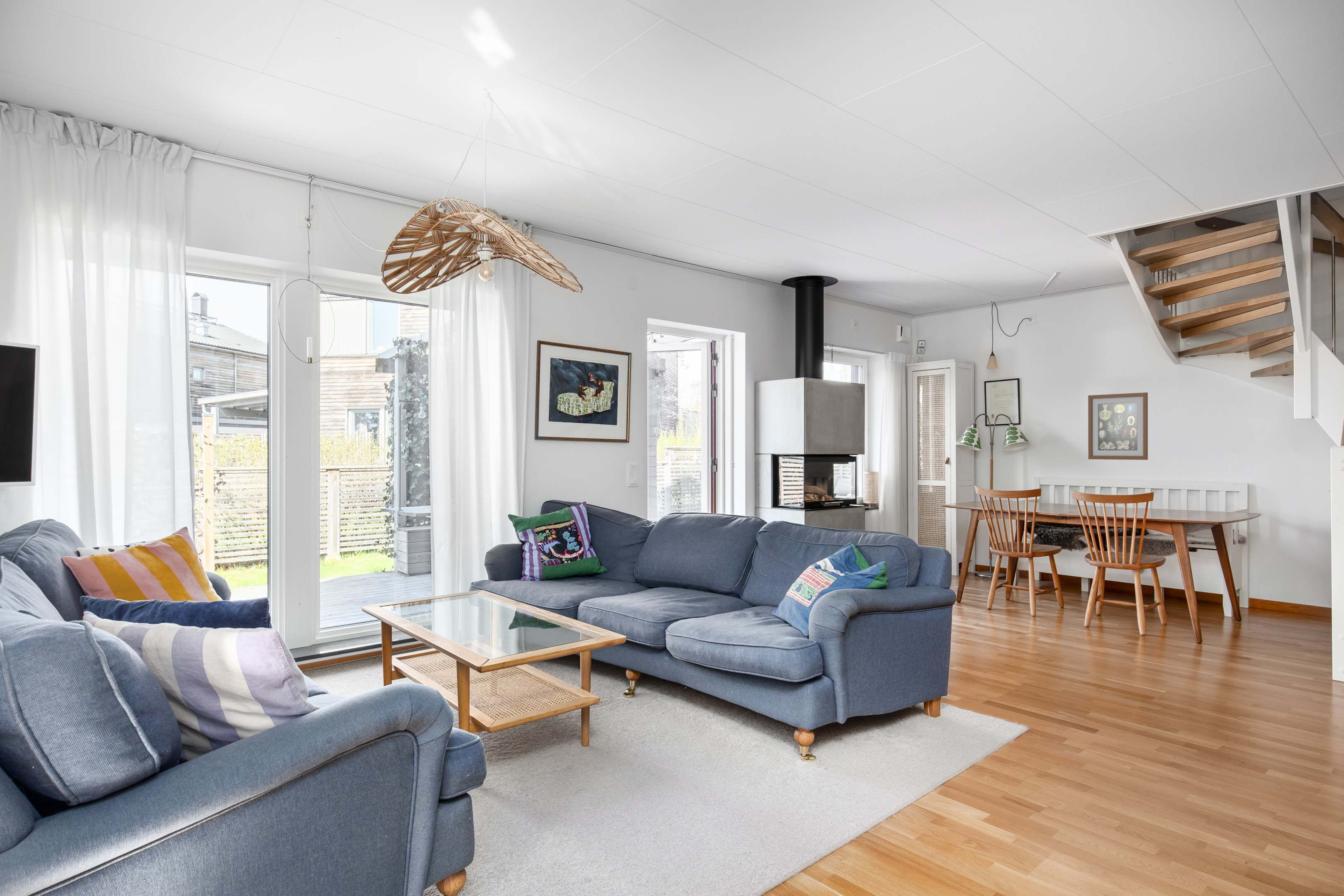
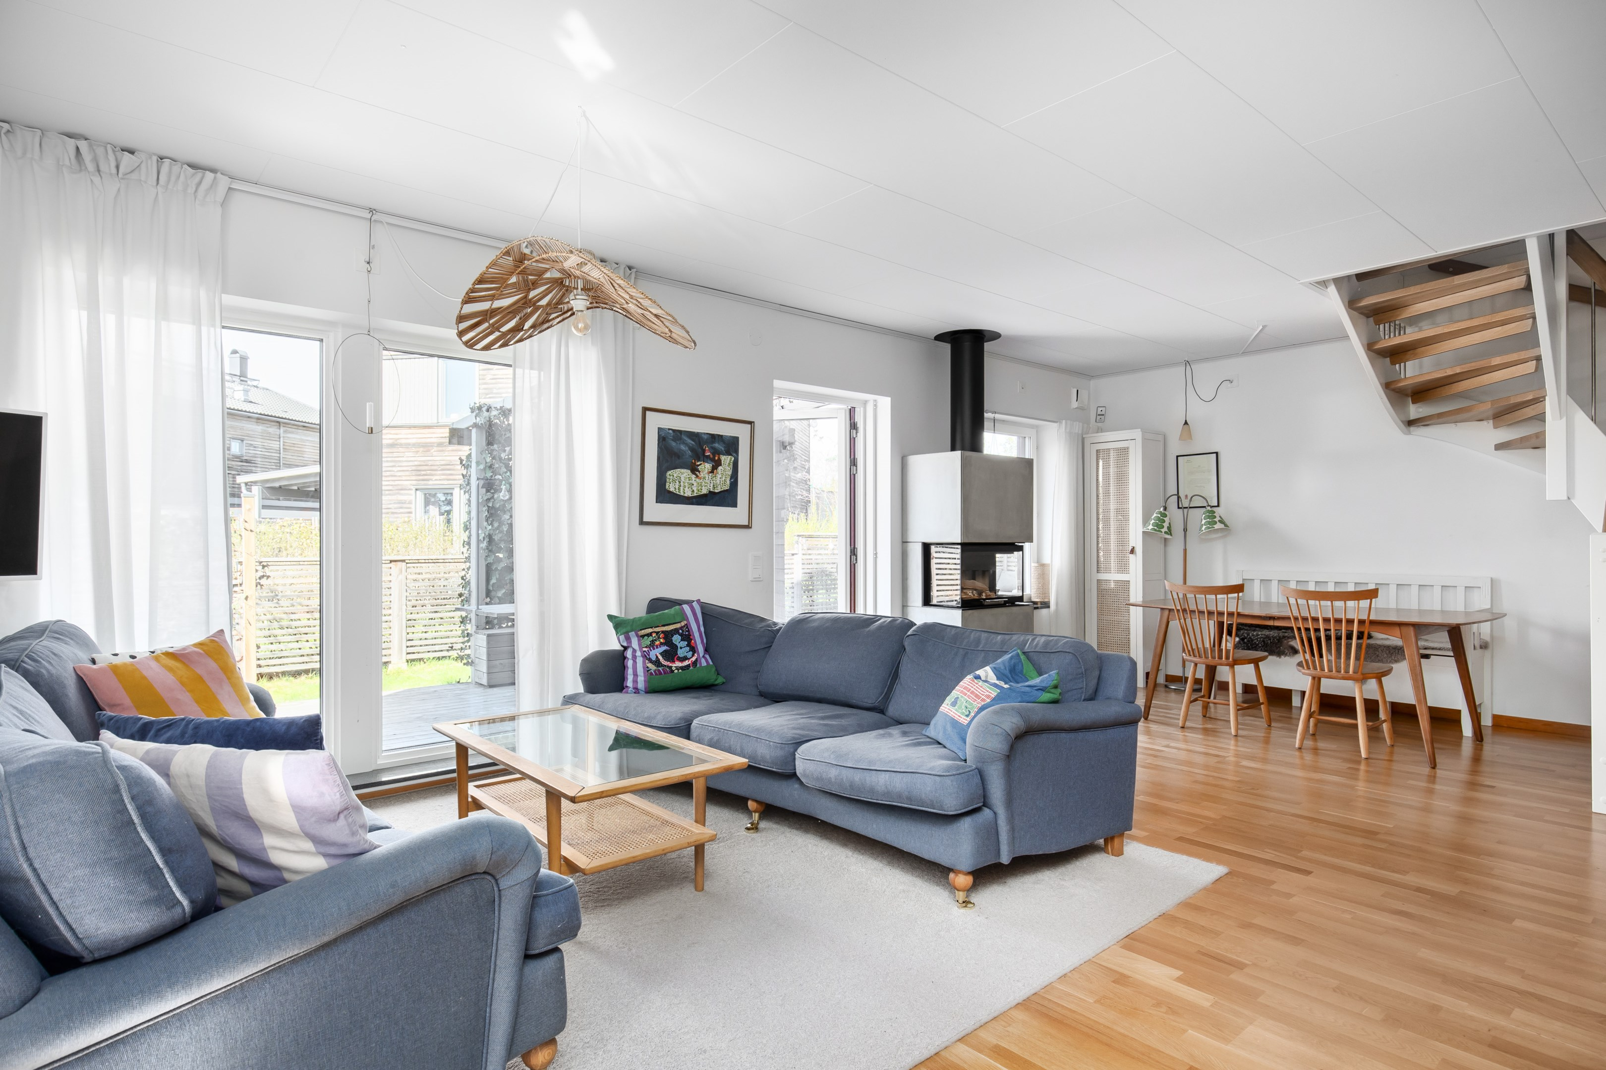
- wall art (1117, 426)
